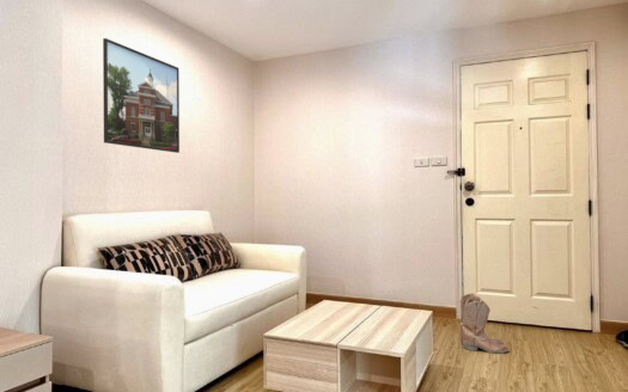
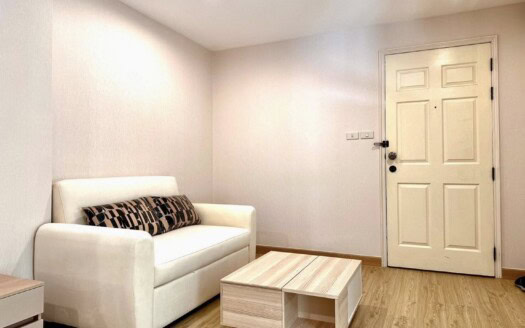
- boots (483, 320)
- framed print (145, 100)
